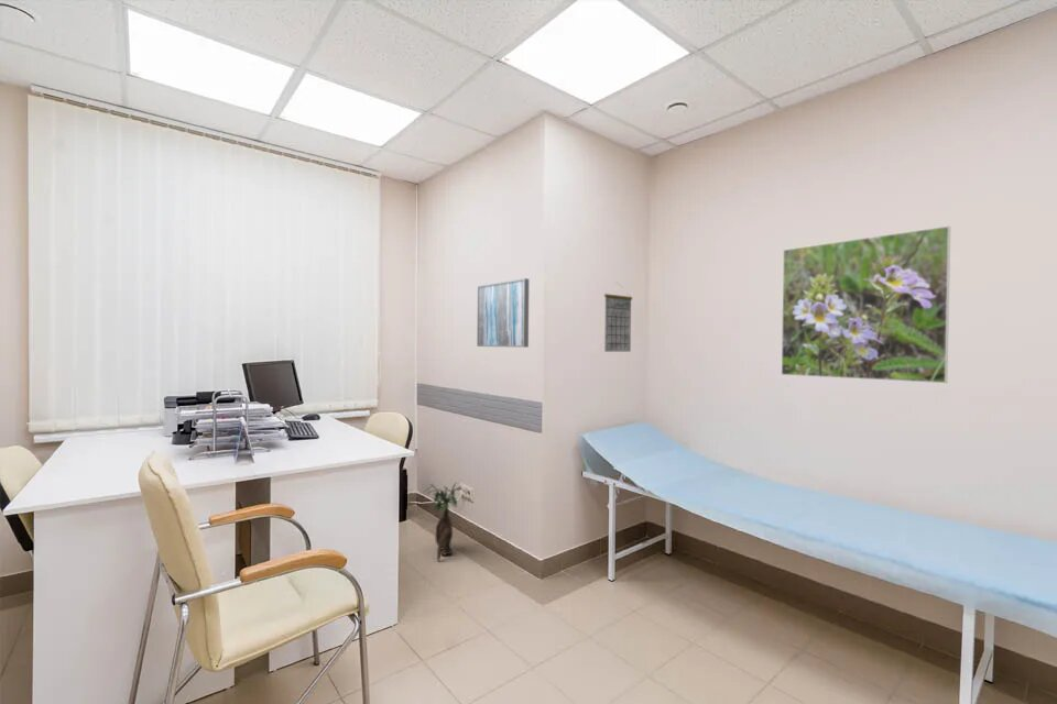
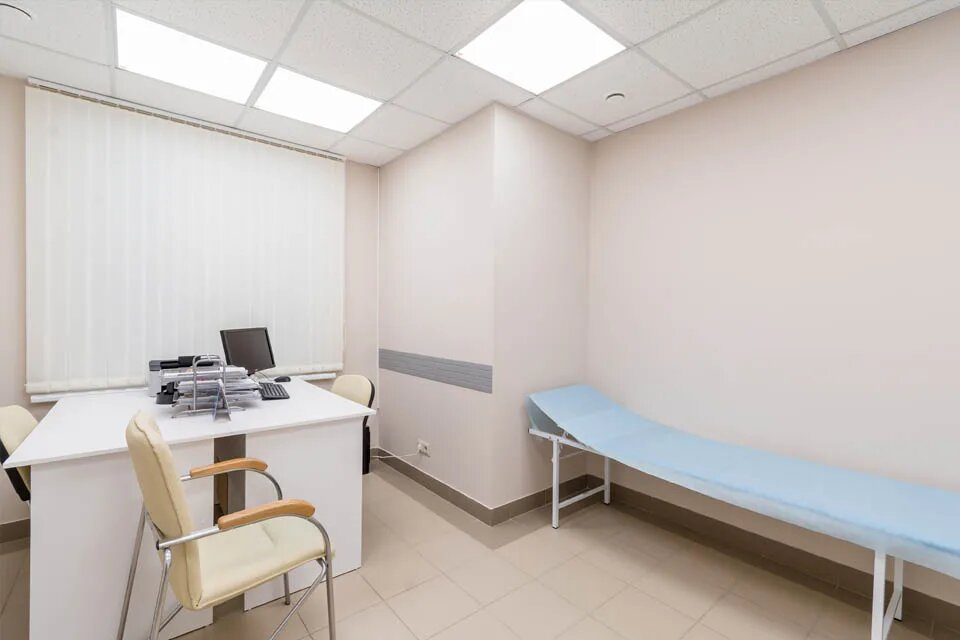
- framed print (856, 309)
- wall art (501, 315)
- calendar (618, 317)
- decorative plant (446, 518)
